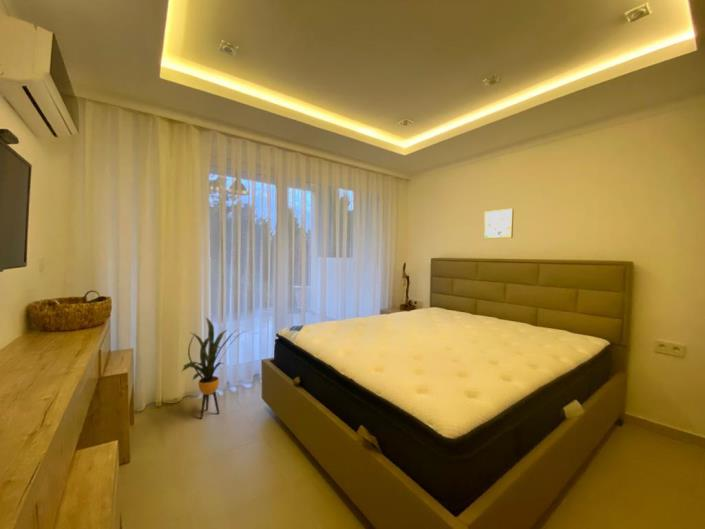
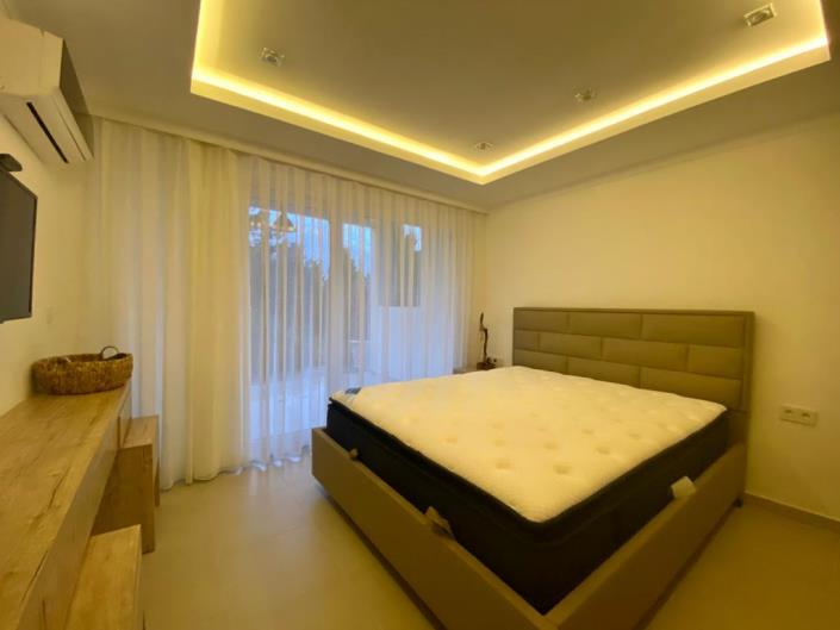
- wall art (498, 224)
- house plant (212, 367)
